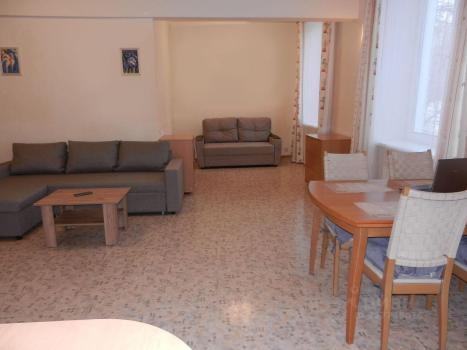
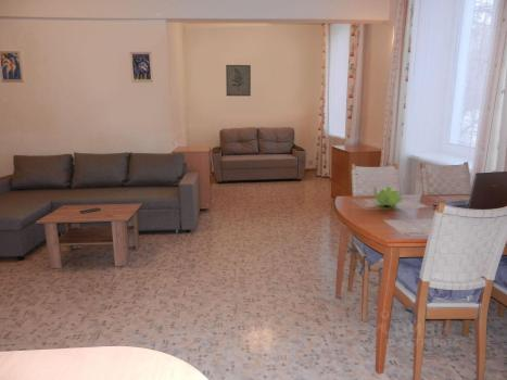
+ wall art (238, 80)
+ teapot (386, 197)
